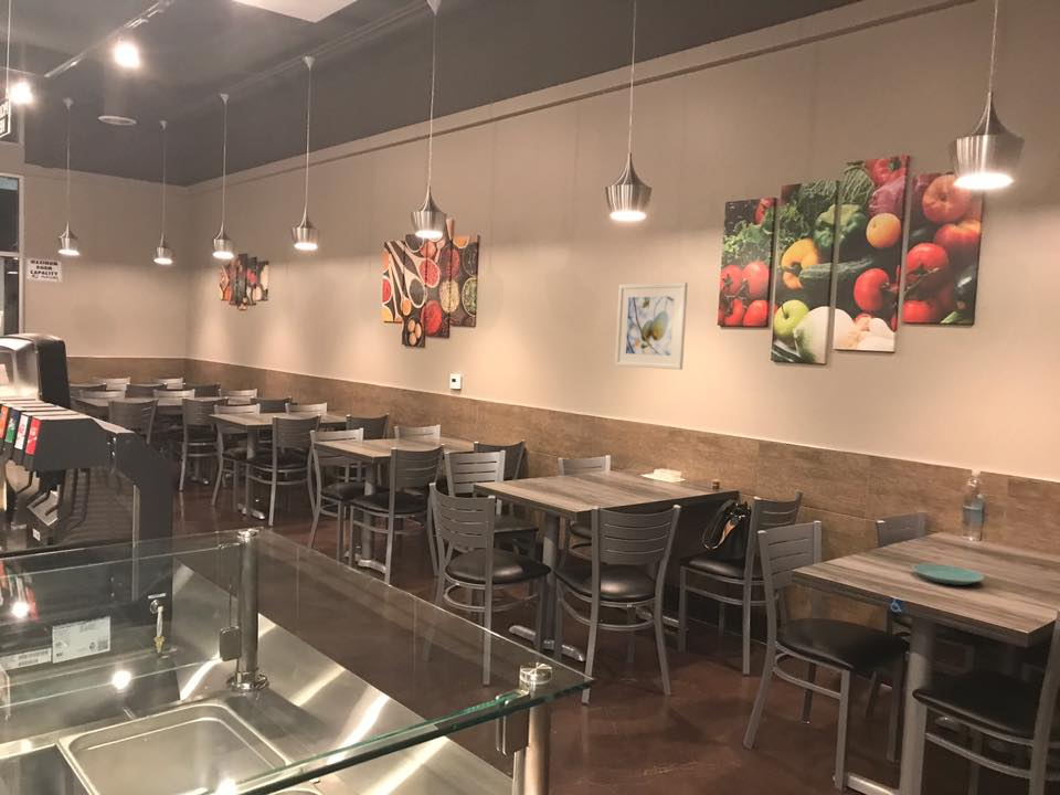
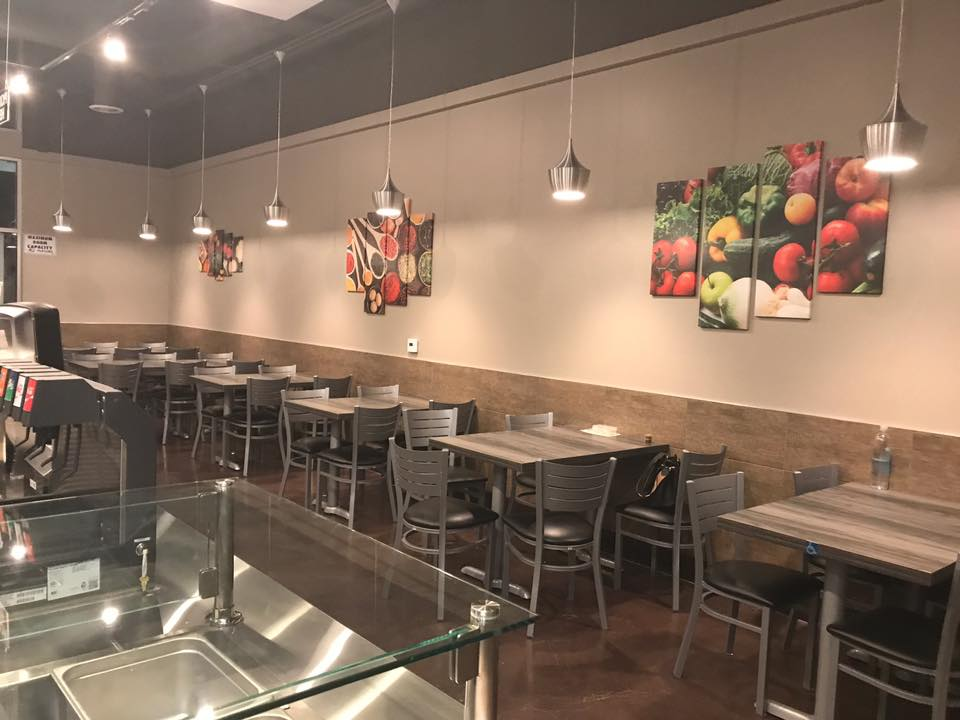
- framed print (649, 326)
- plate (946, 575)
